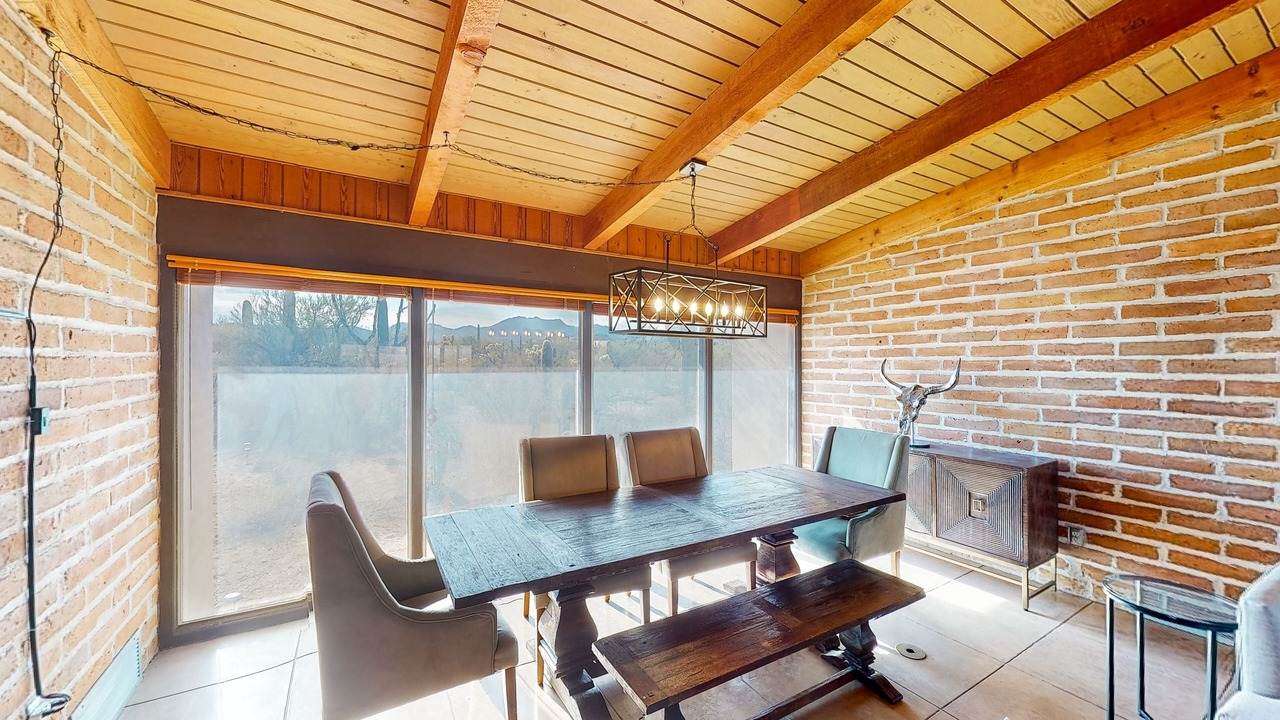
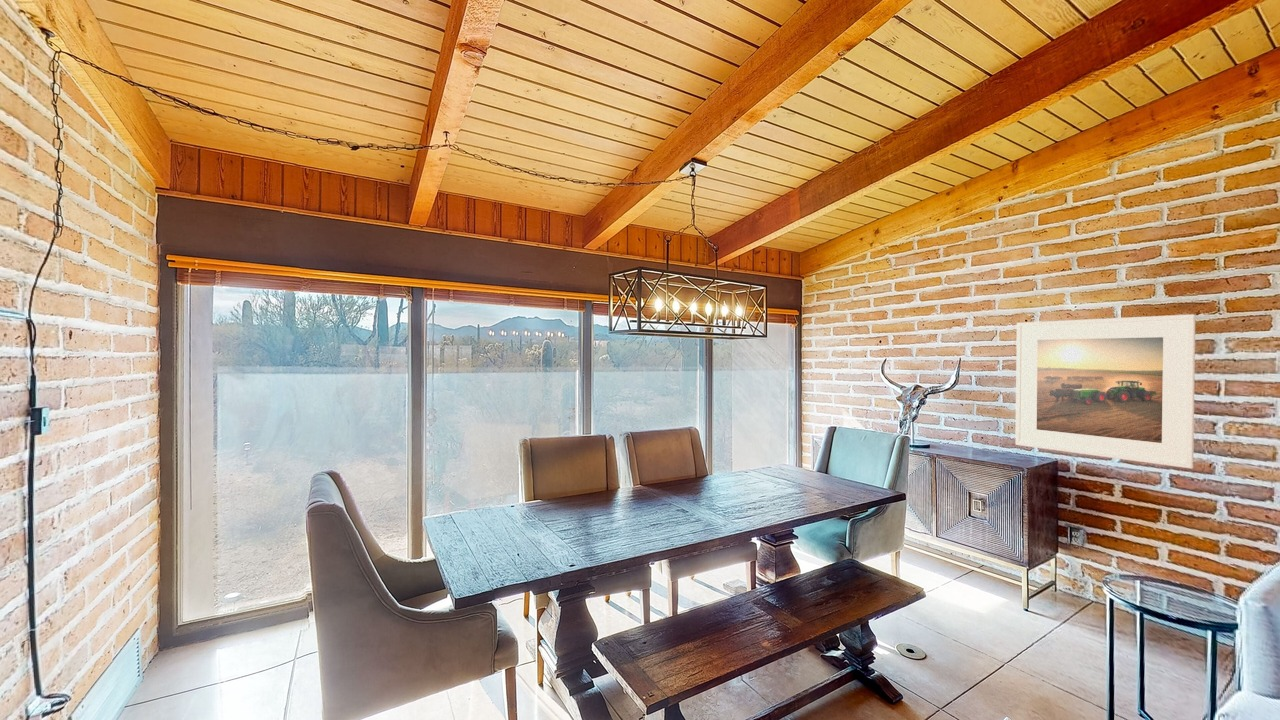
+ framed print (1094, 387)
